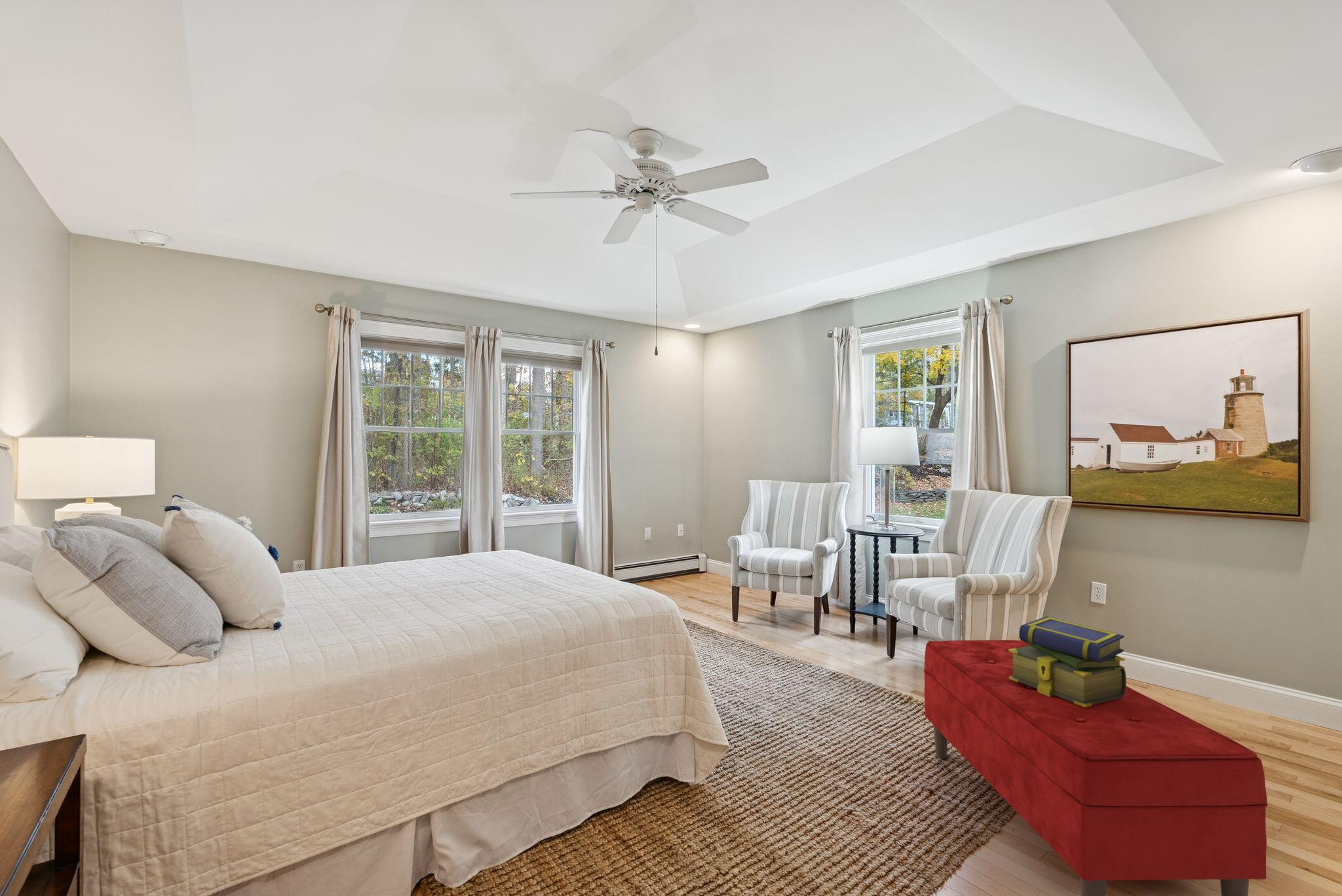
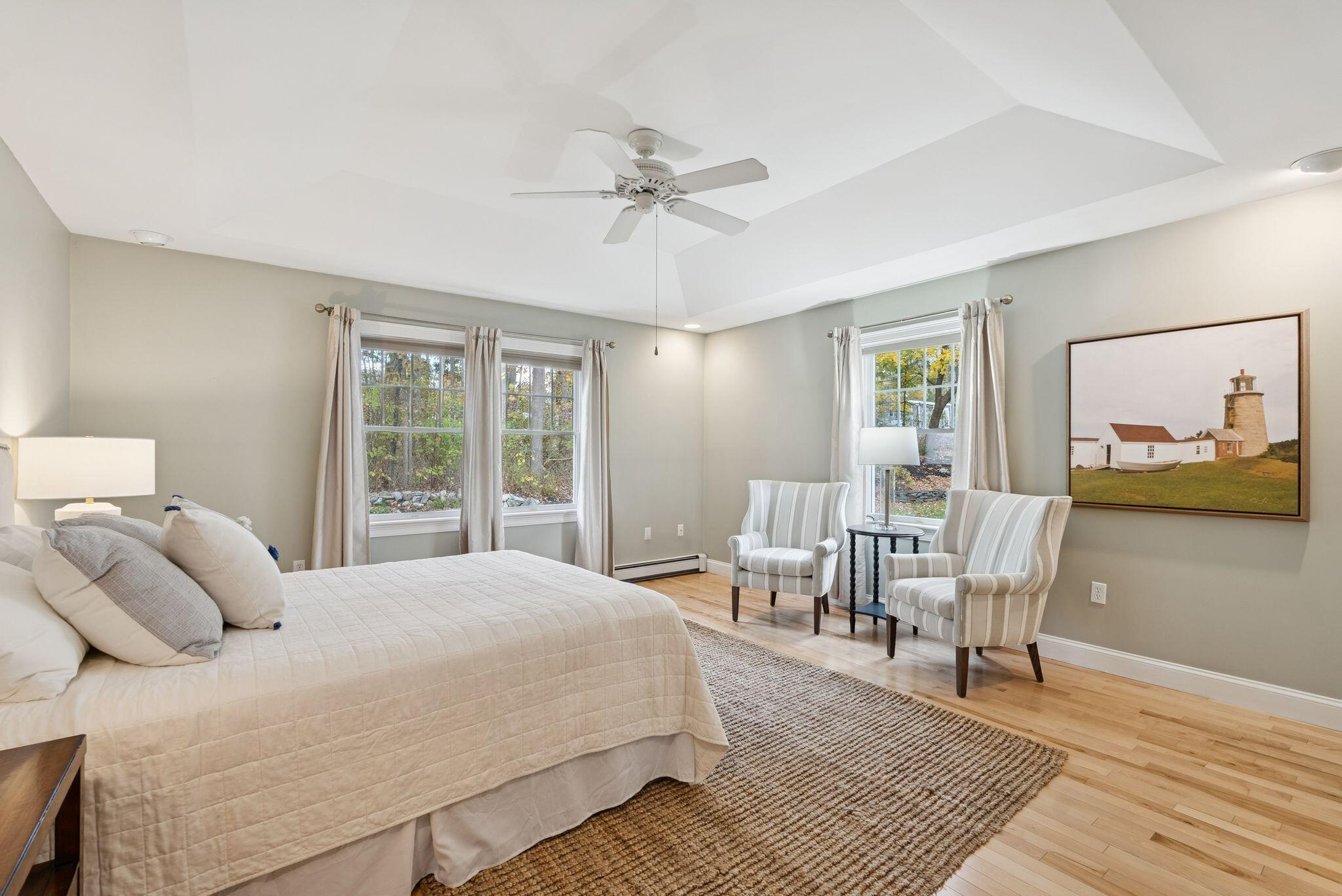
- stack of books (1069, 658)
- bench (1055, 753)
